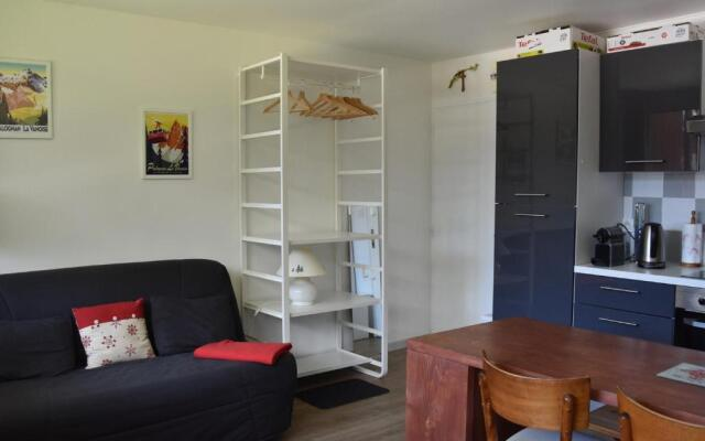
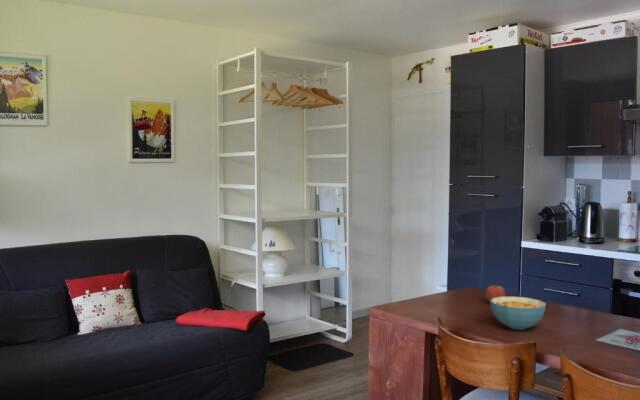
+ cereal bowl (517, 315)
+ fruit (495, 293)
